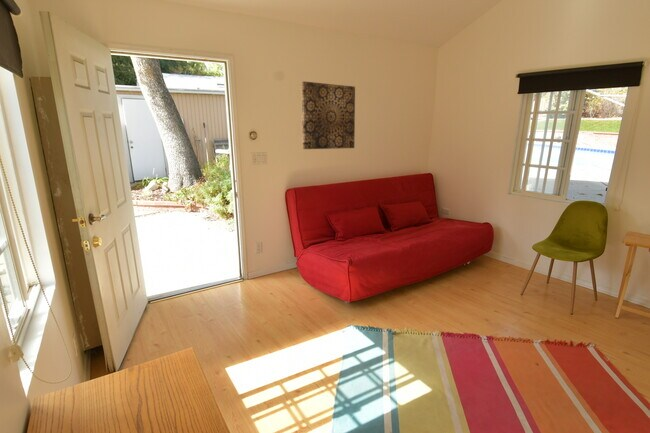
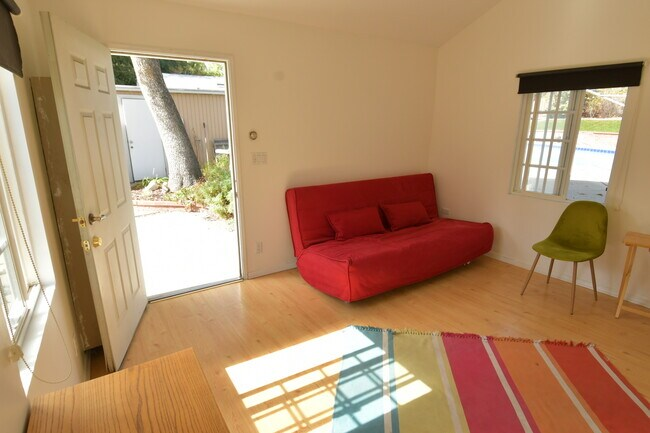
- wall art (329, 117)
